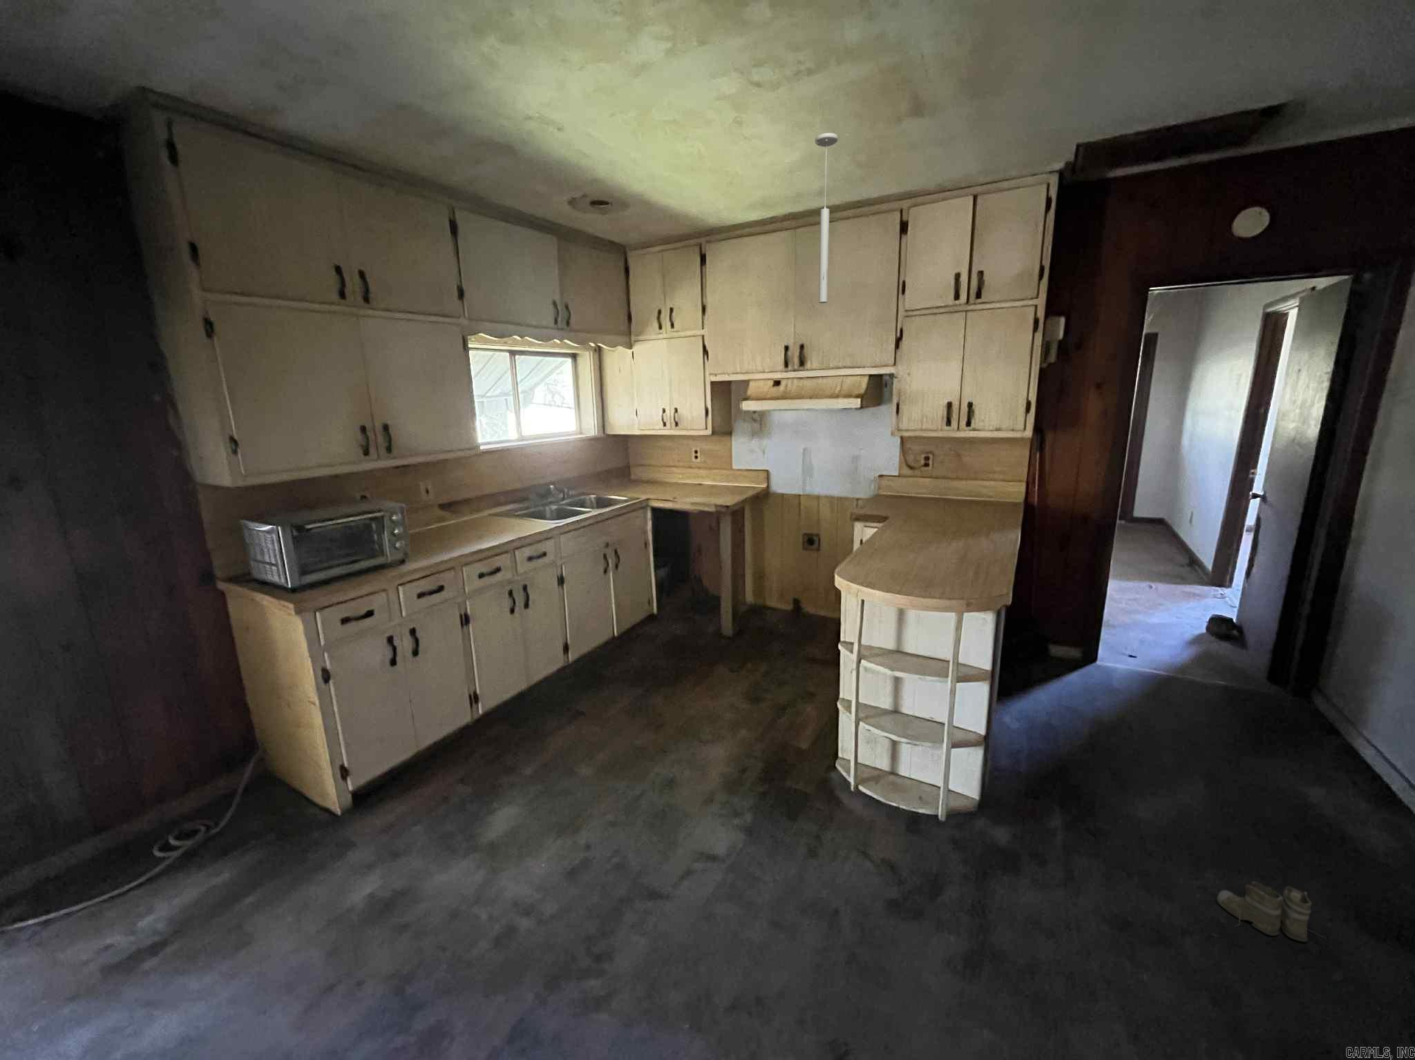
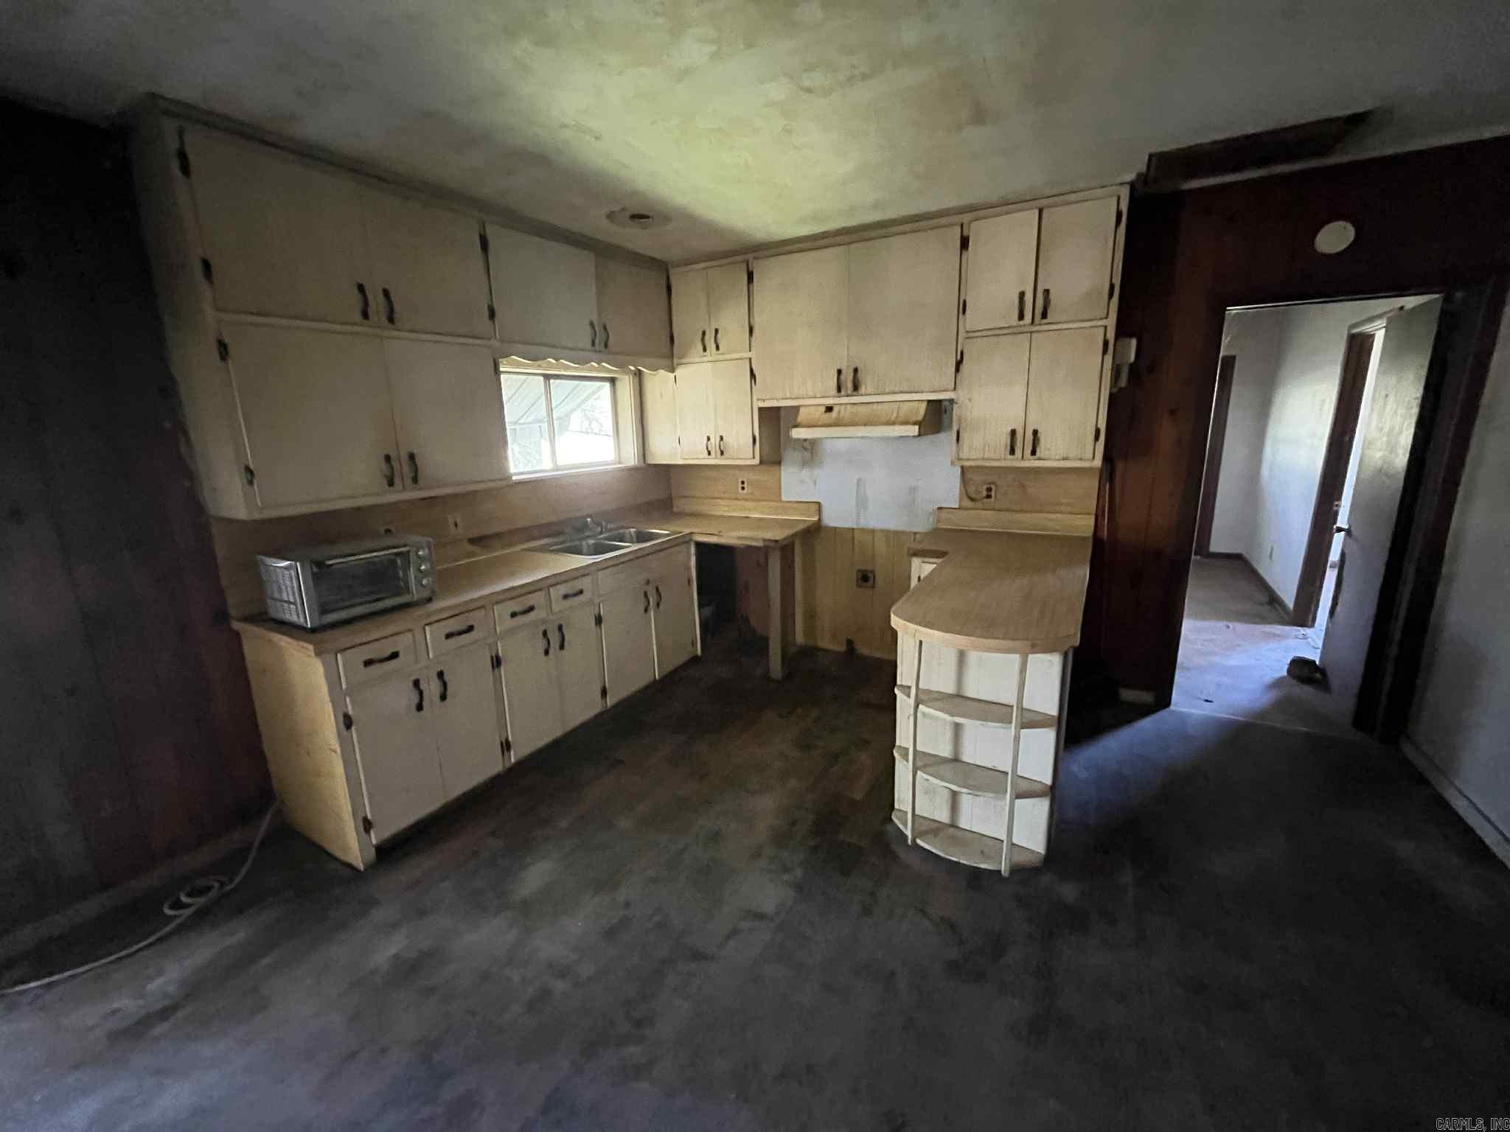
- boots (1272, 902)
- ceiling light (824, 223)
